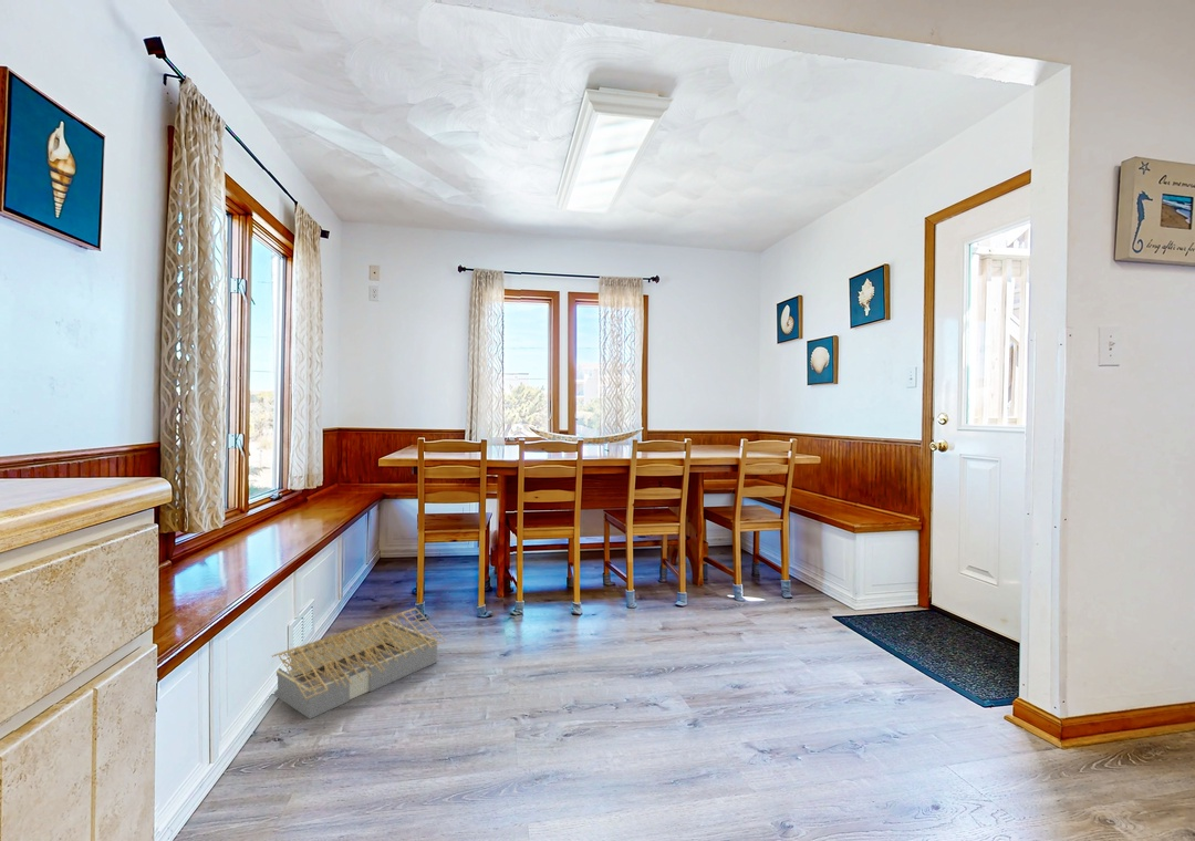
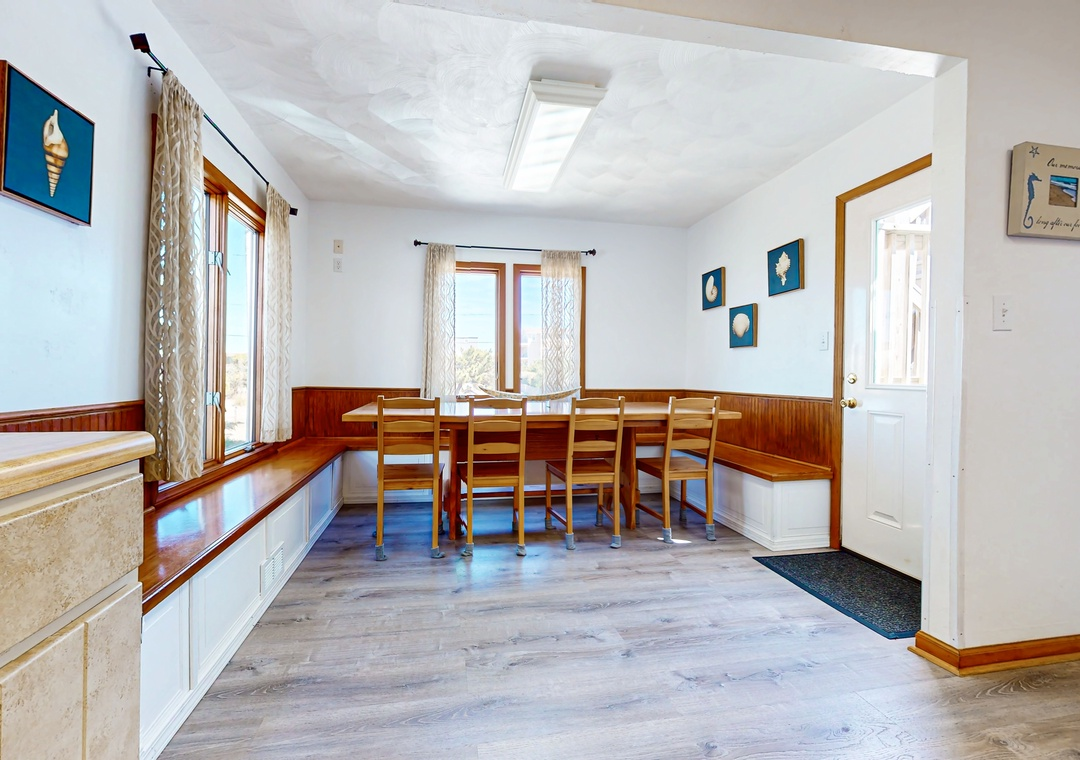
- architectural model (354, 651)
